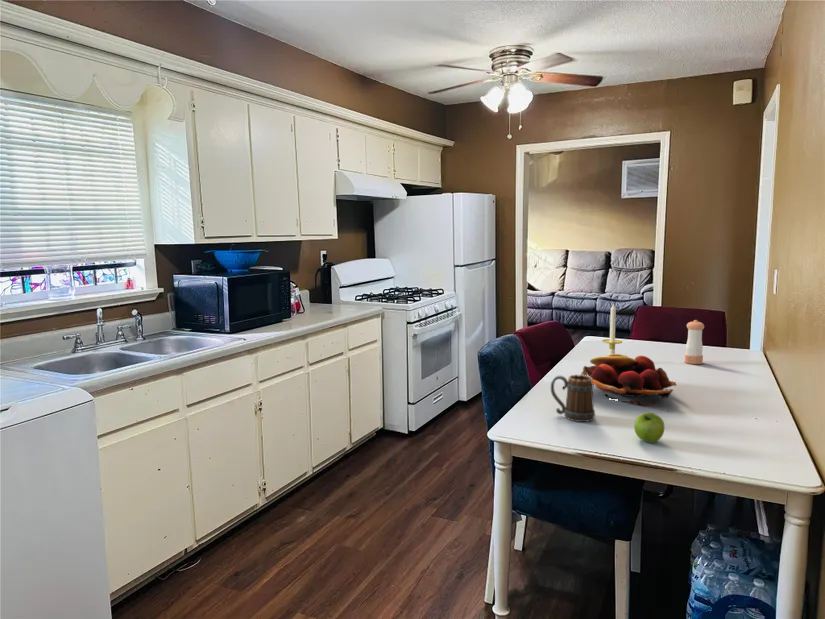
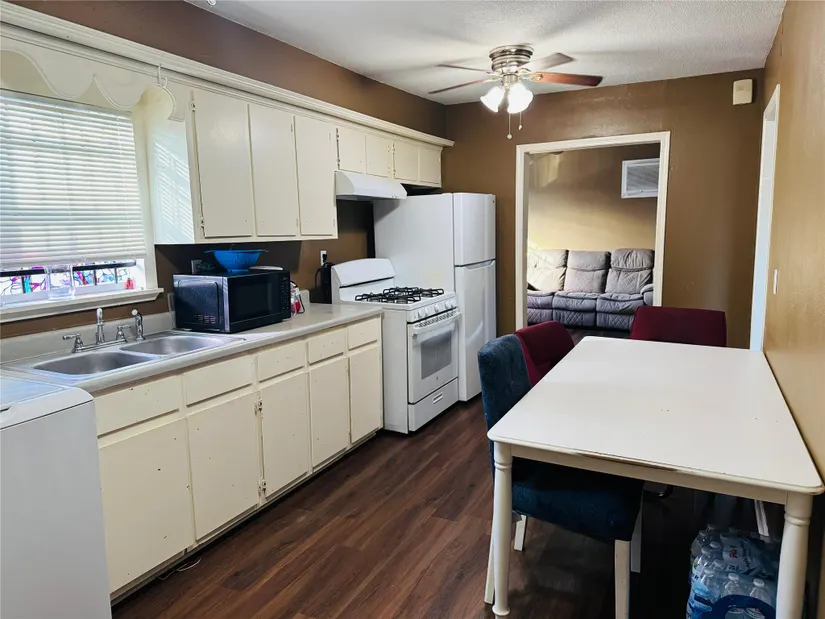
- fruit basket (626, 375)
- candle (612, 333)
- fruit (649, 427)
- pepper shaker (694, 341)
- mug (572, 396)
